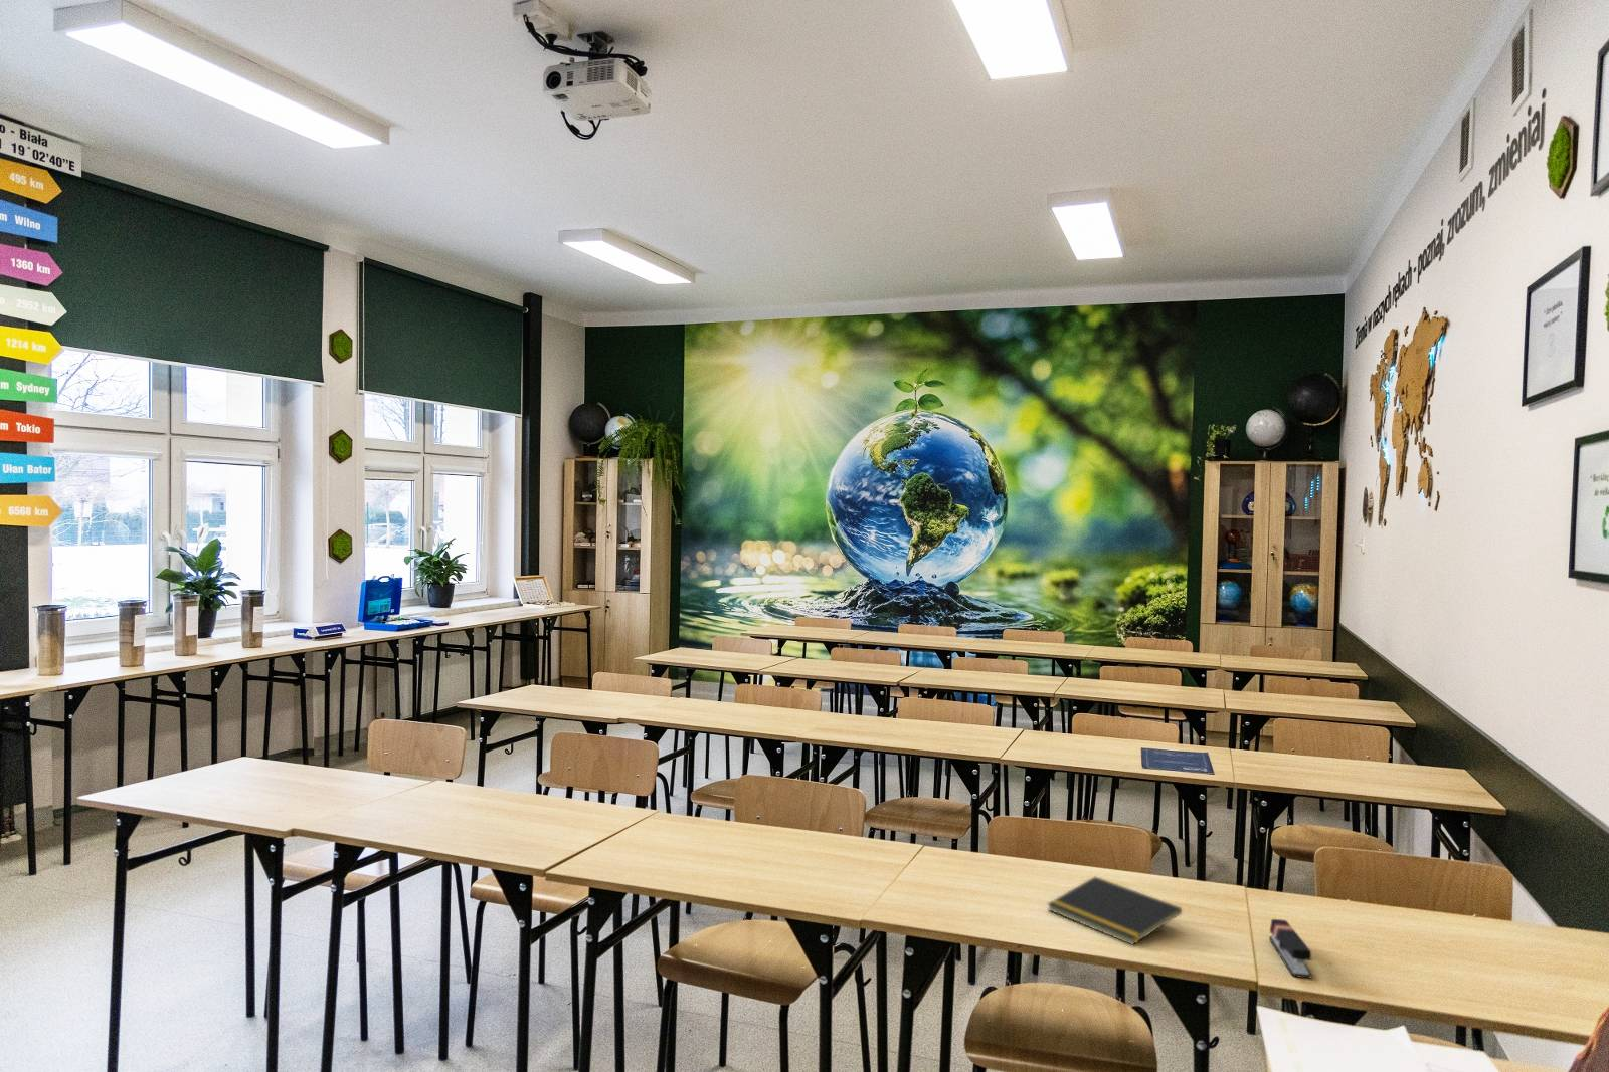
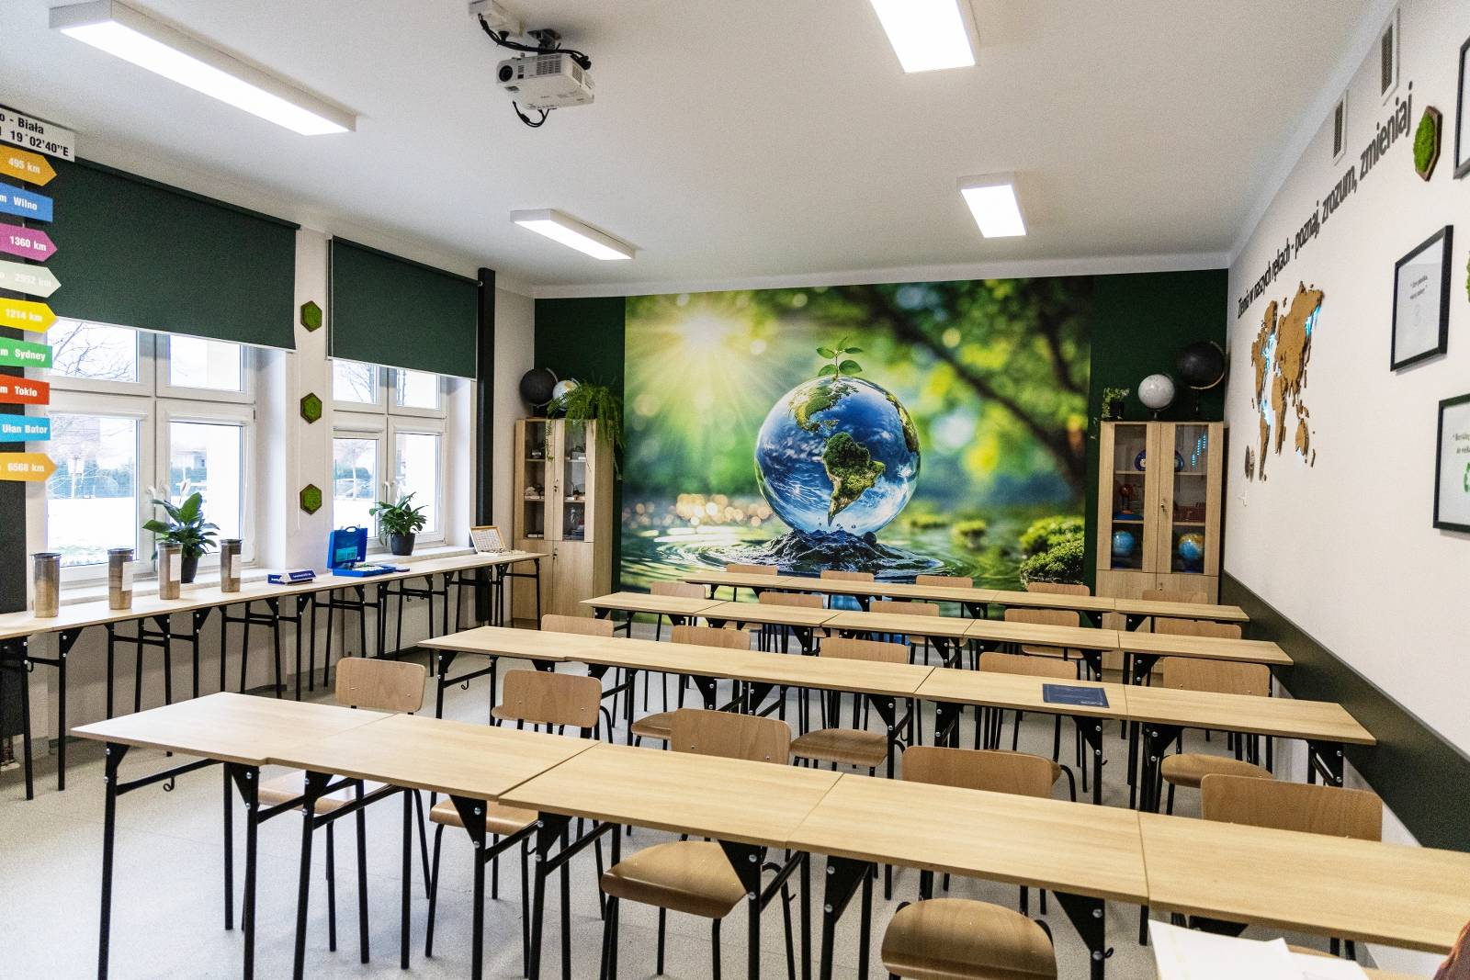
- stapler (1289, 944)
- notepad (1112, 908)
